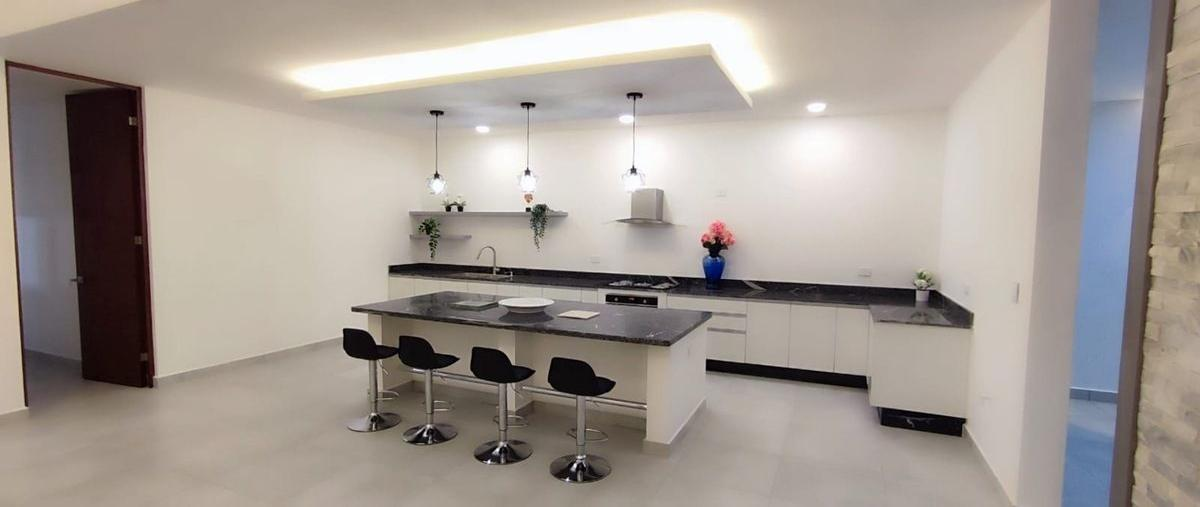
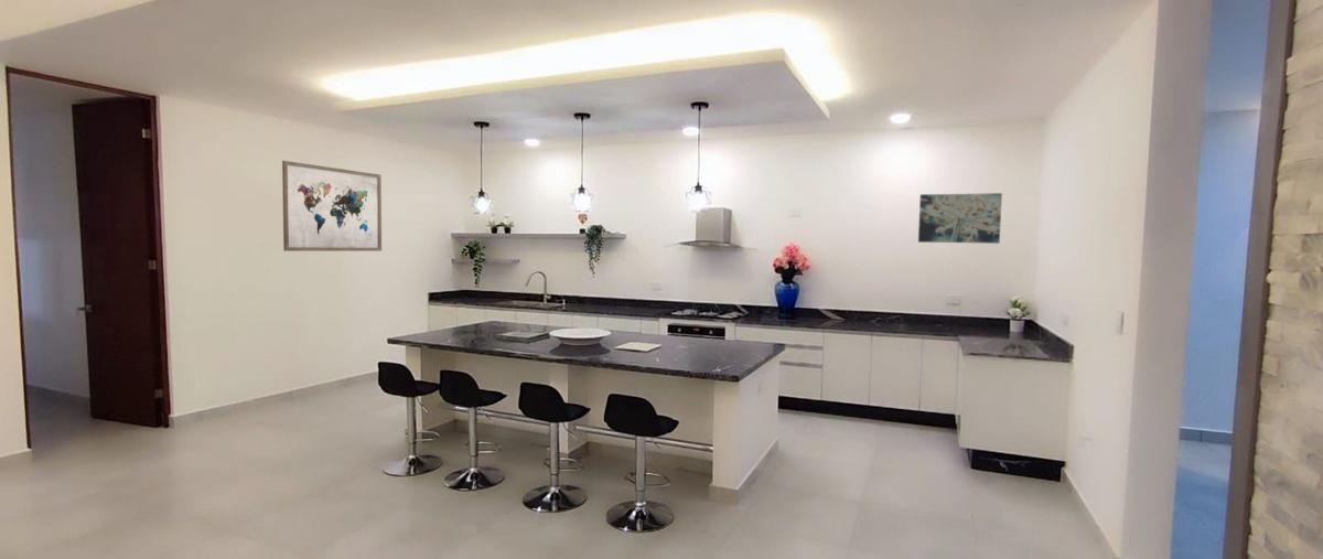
+ wall art (958, 218)
+ wall art (336, 209)
